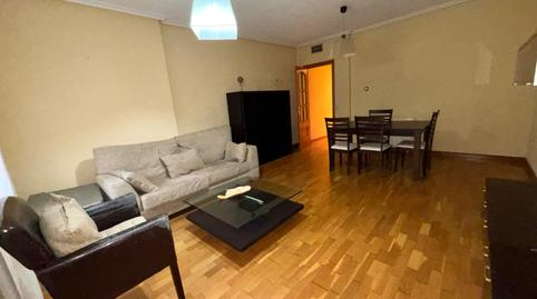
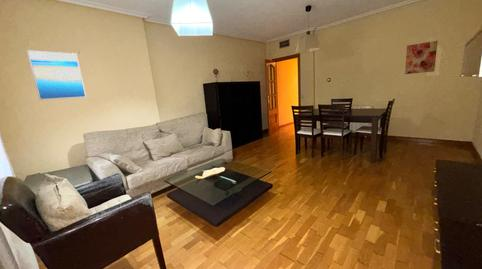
+ wall art (58, 75)
+ wall art (420, 58)
